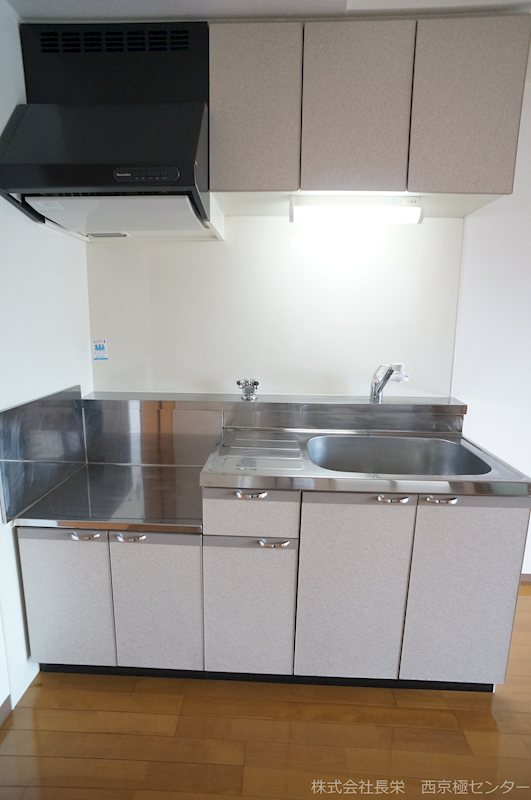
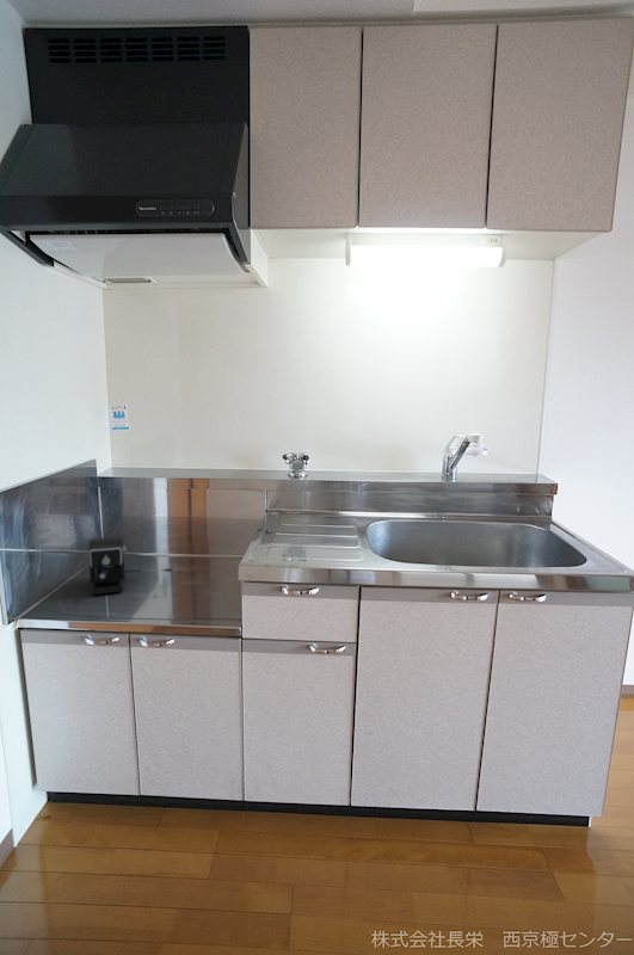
+ coffee maker (123, 561)
